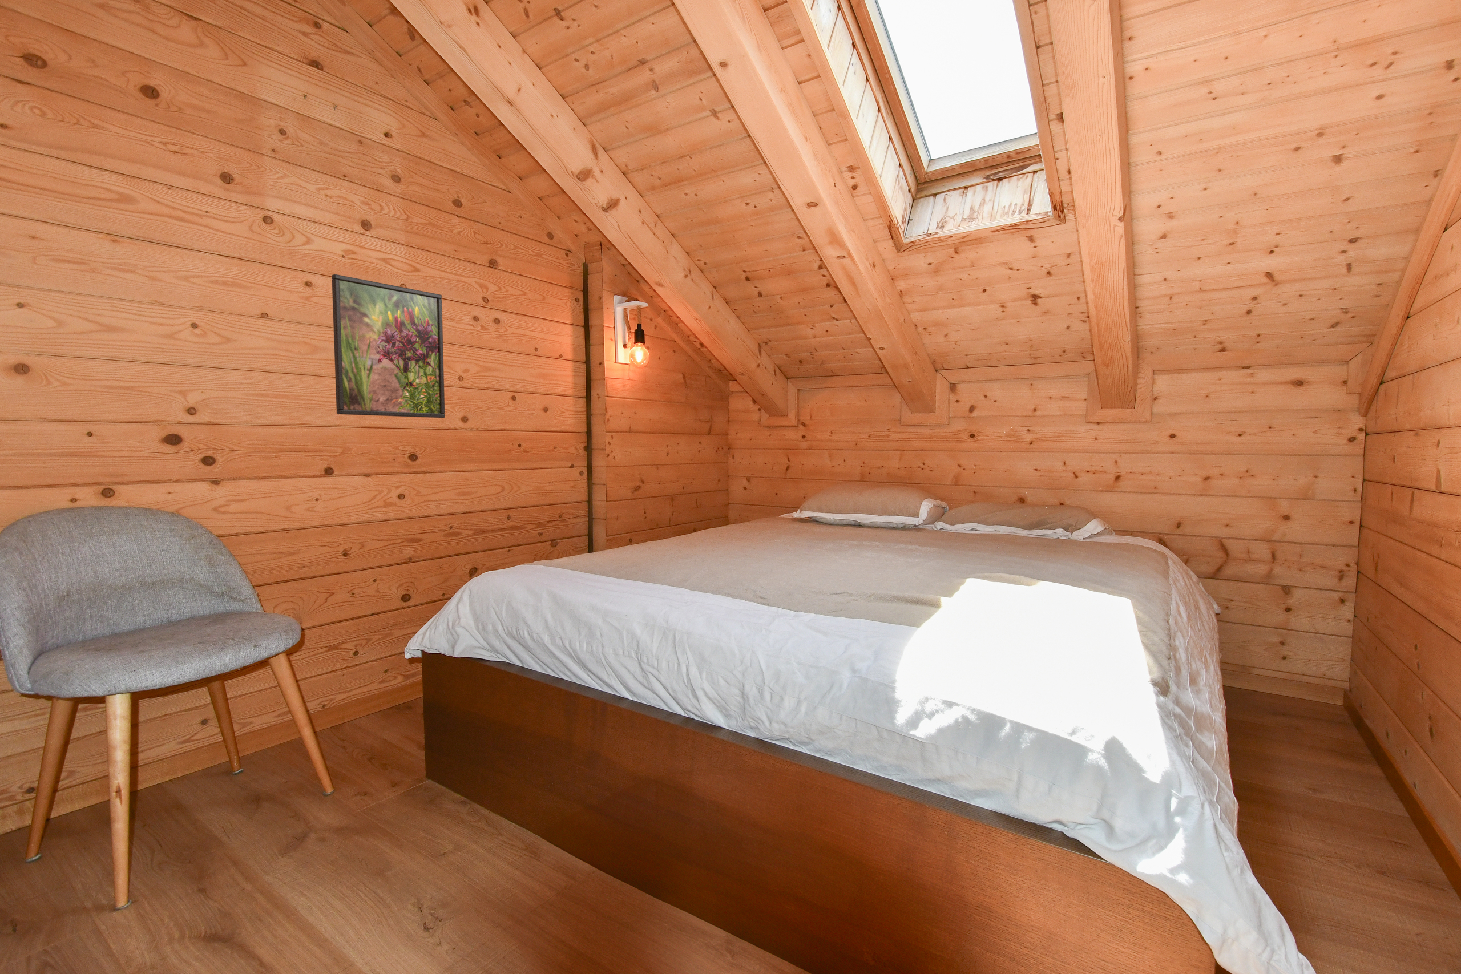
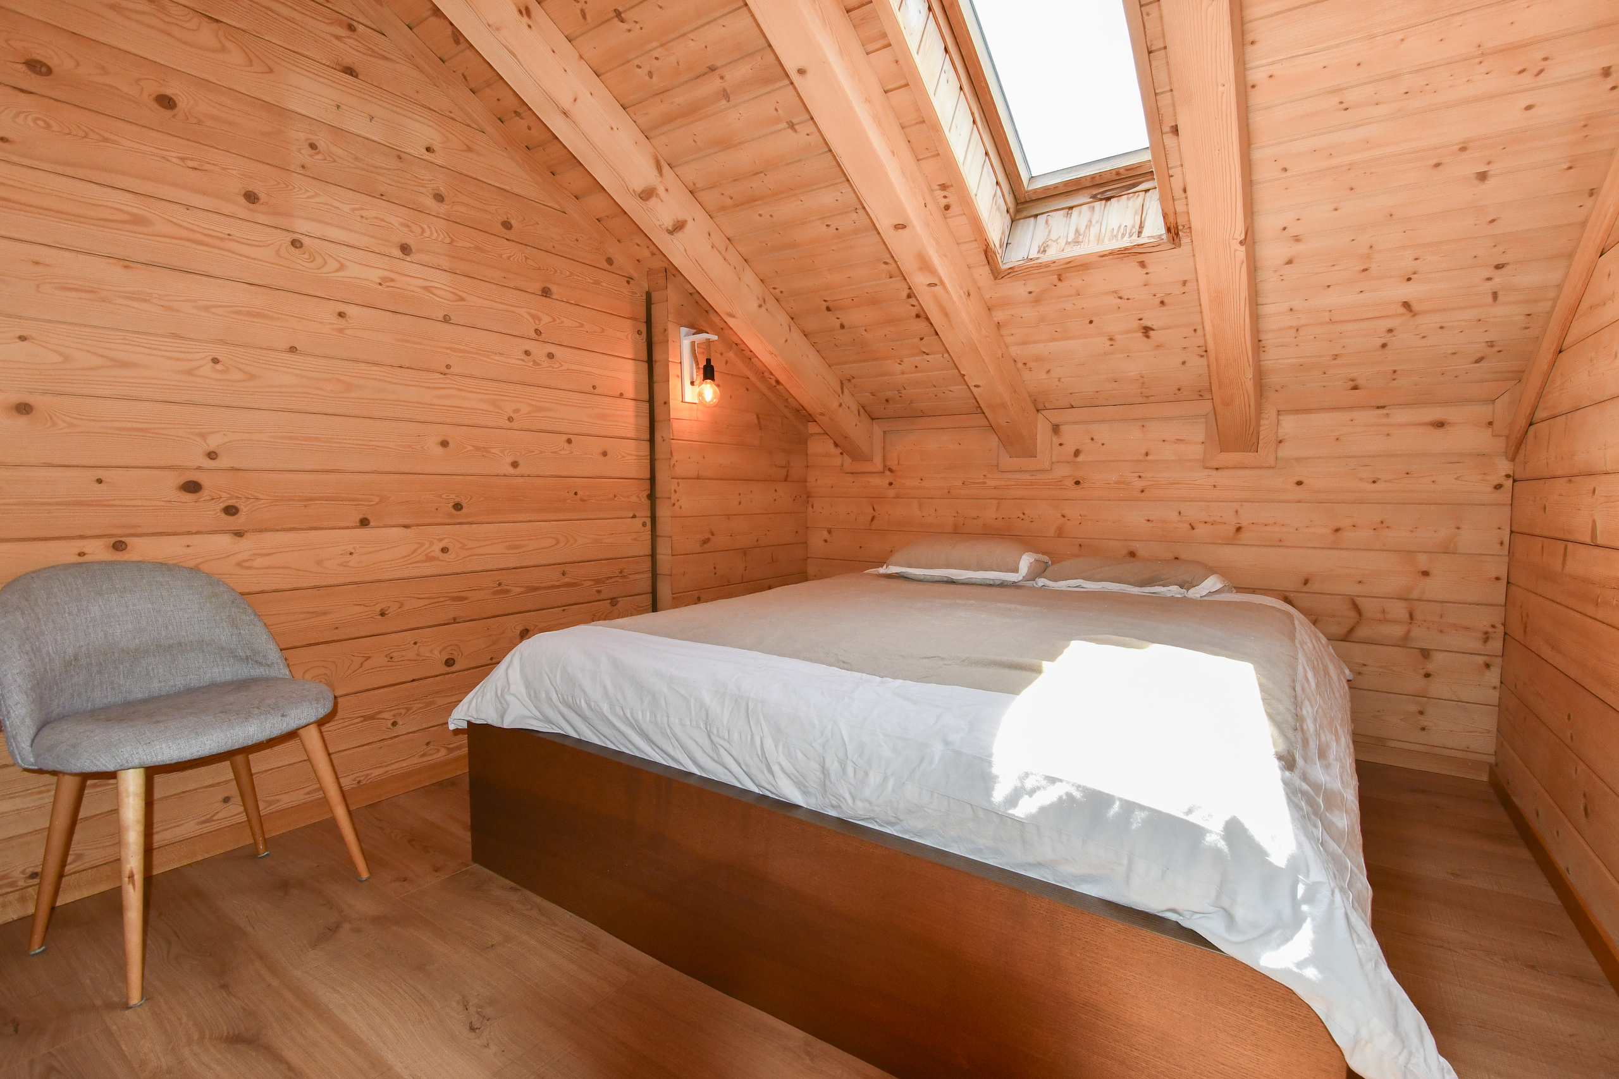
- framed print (392, 351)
